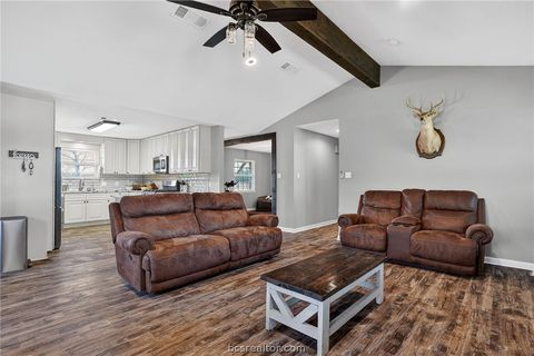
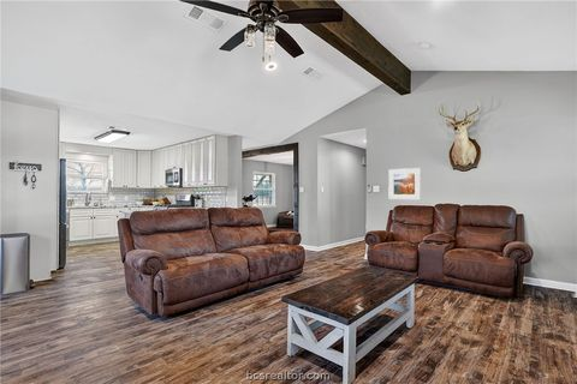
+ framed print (404, 184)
